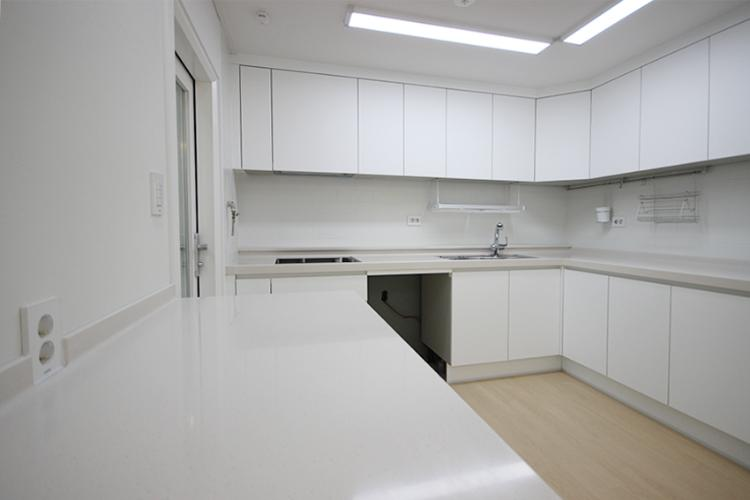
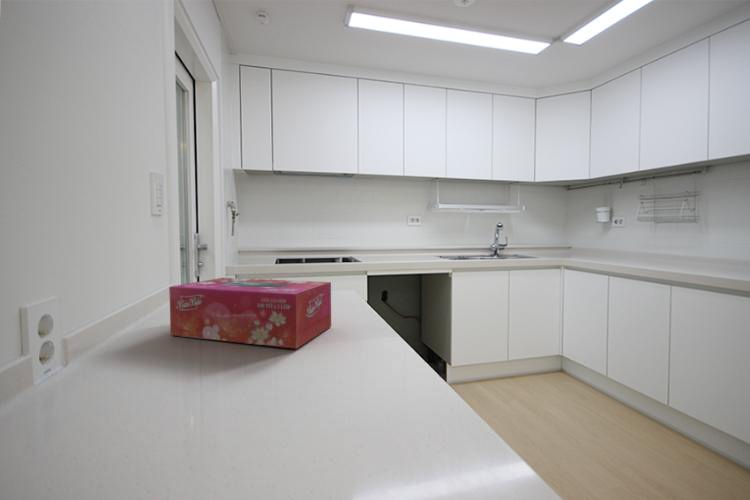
+ tissue box (254, 307)
